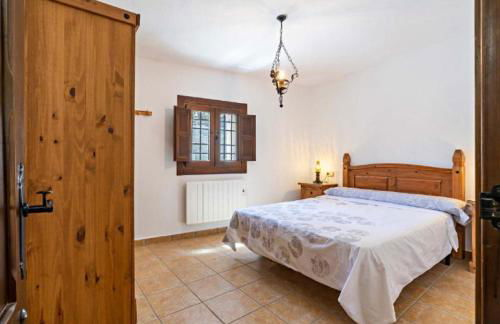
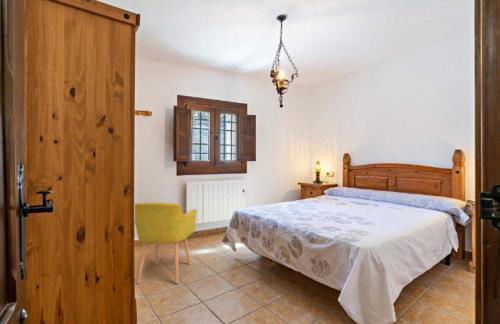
+ chair (164, 236)
